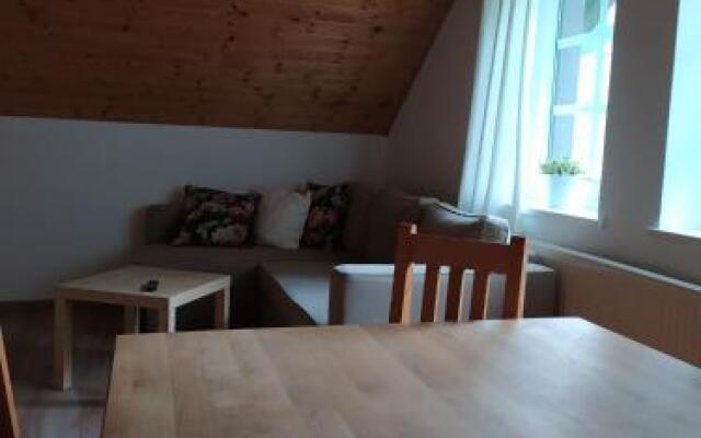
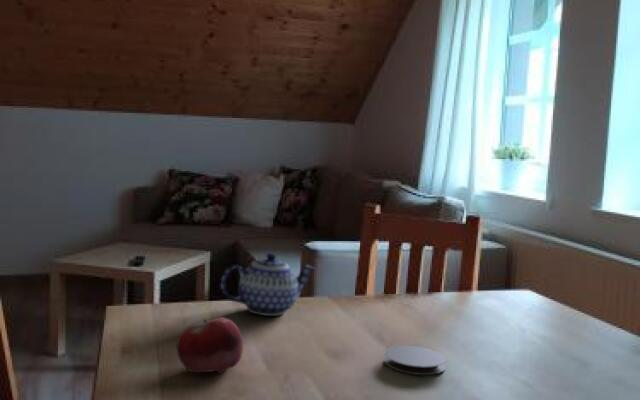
+ teapot (269, 282)
+ fruit (210, 343)
+ coaster (414, 359)
